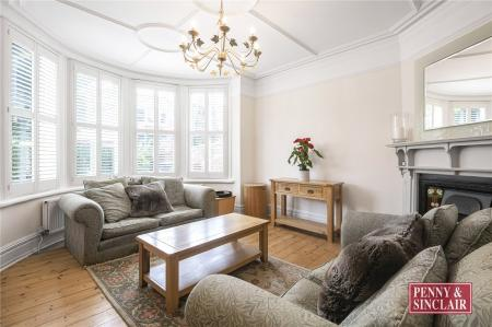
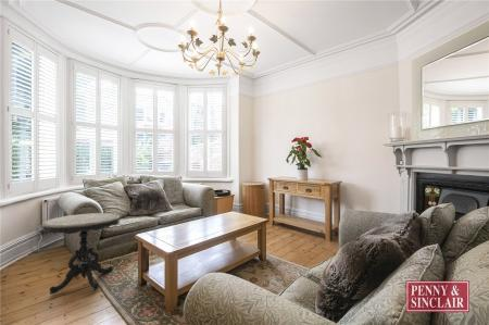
+ side table (83, 249)
